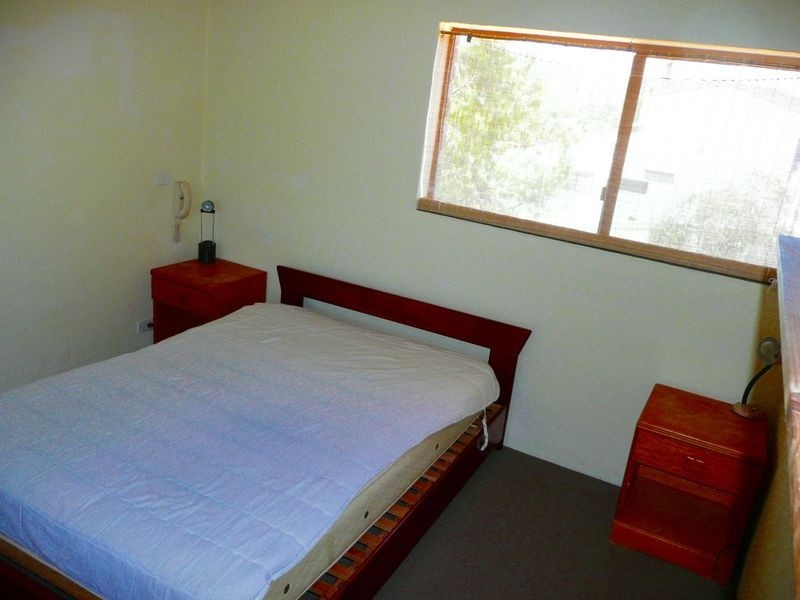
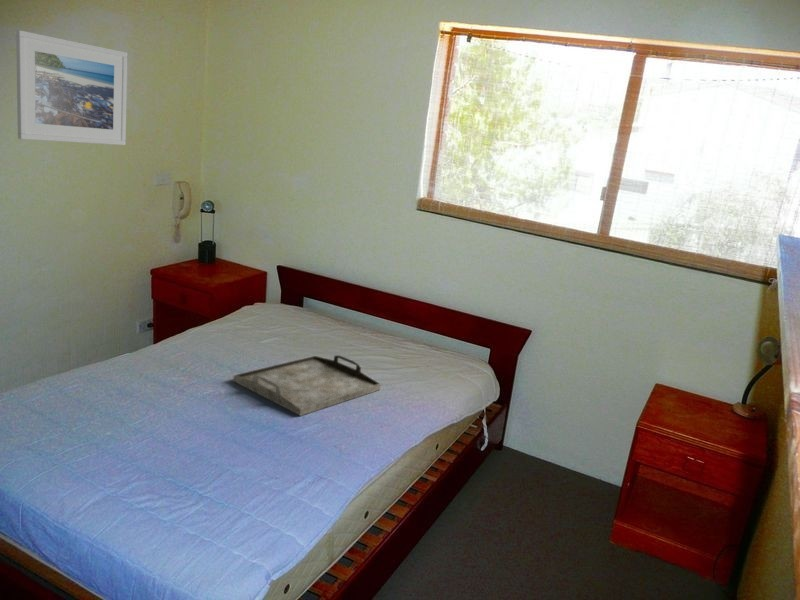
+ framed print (75, 93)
+ serving tray (309, 376)
